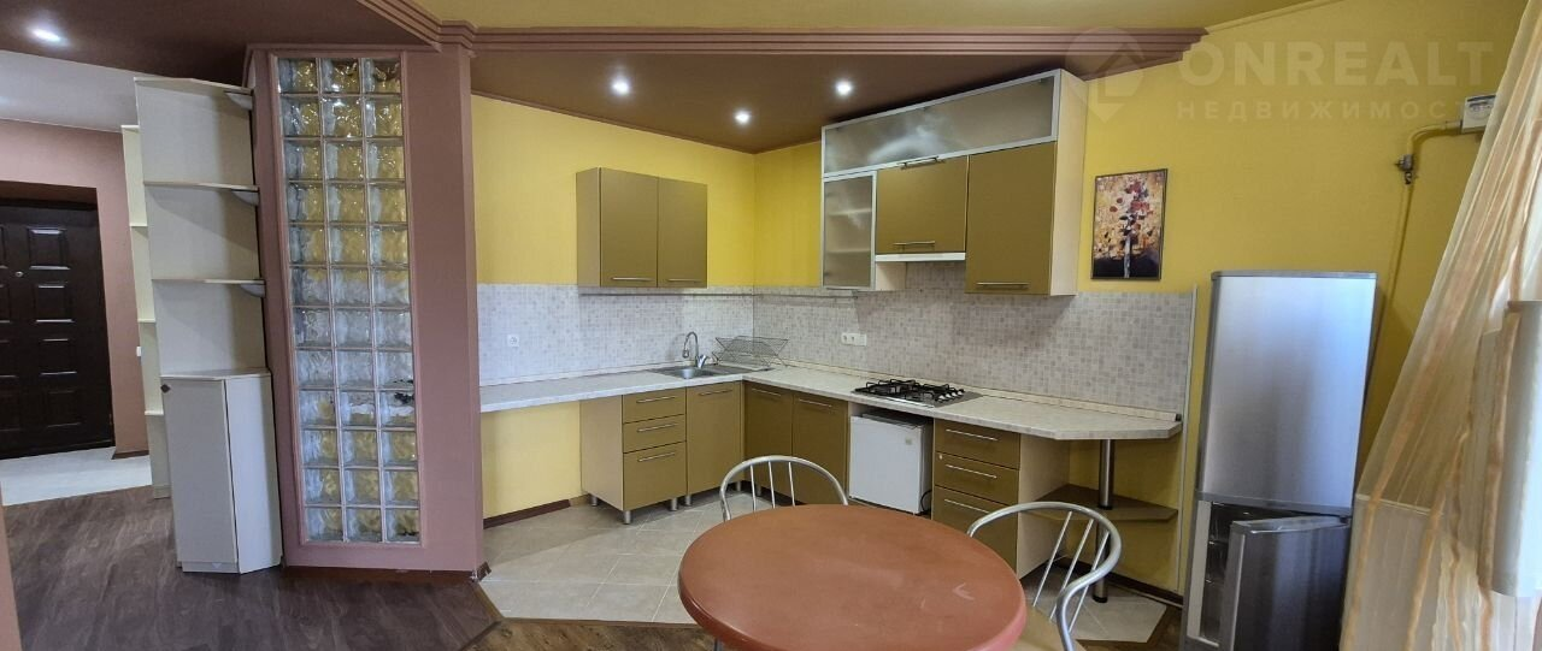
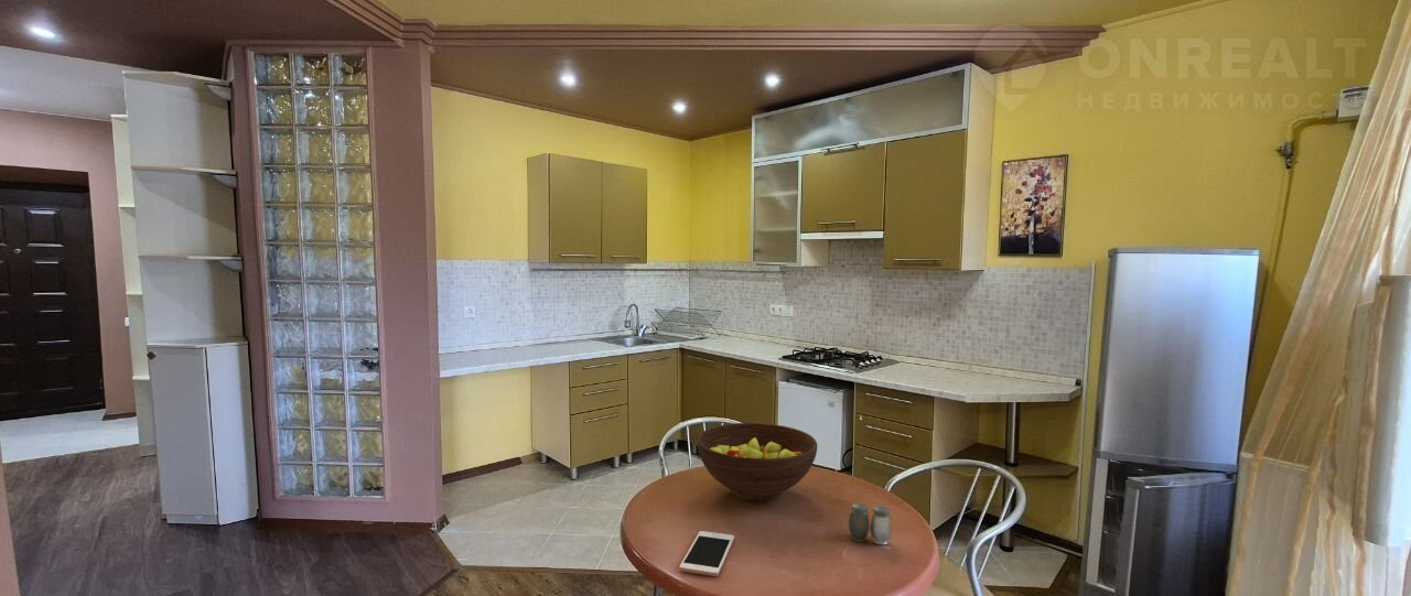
+ fruit bowl (756, 466)
+ salt and pepper shaker (869, 522)
+ cell phone (708, 552)
